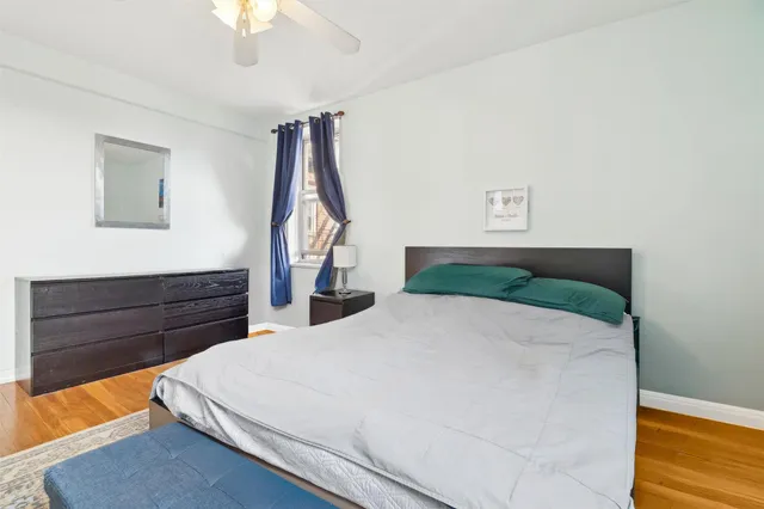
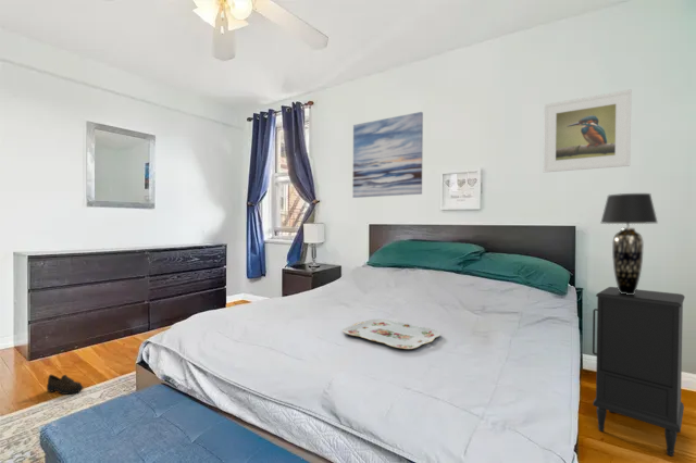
+ nightstand (637, 362)
+ shoe (64, 383)
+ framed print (584, 133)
+ serving tray (390, 333)
+ table lamp (627, 243)
+ wall art (385, 157)
